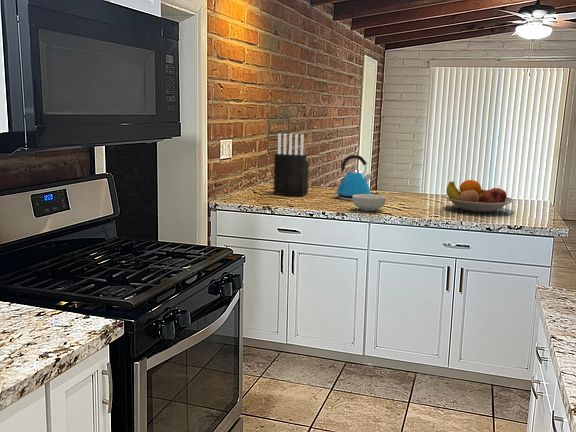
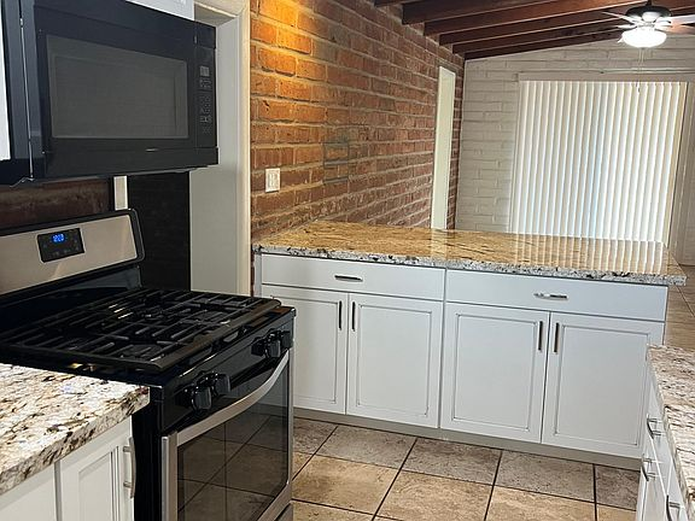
- knife block (292, 164)
- kettle (353, 176)
- fruit bowl (478, 195)
- cereal bowl (368, 202)
